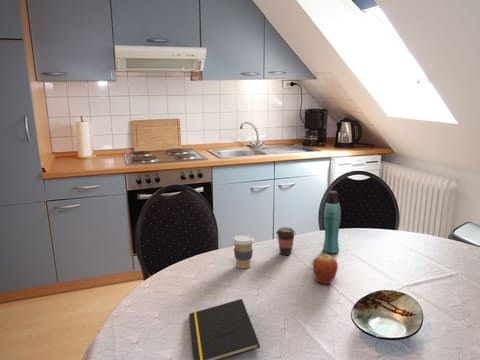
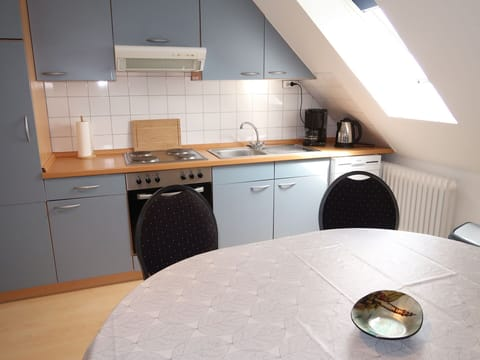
- coffee cup (285, 241)
- coffee cup (243, 252)
- bottle (331, 221)
- notepad (221, 329)
- fruit (325, 267)
